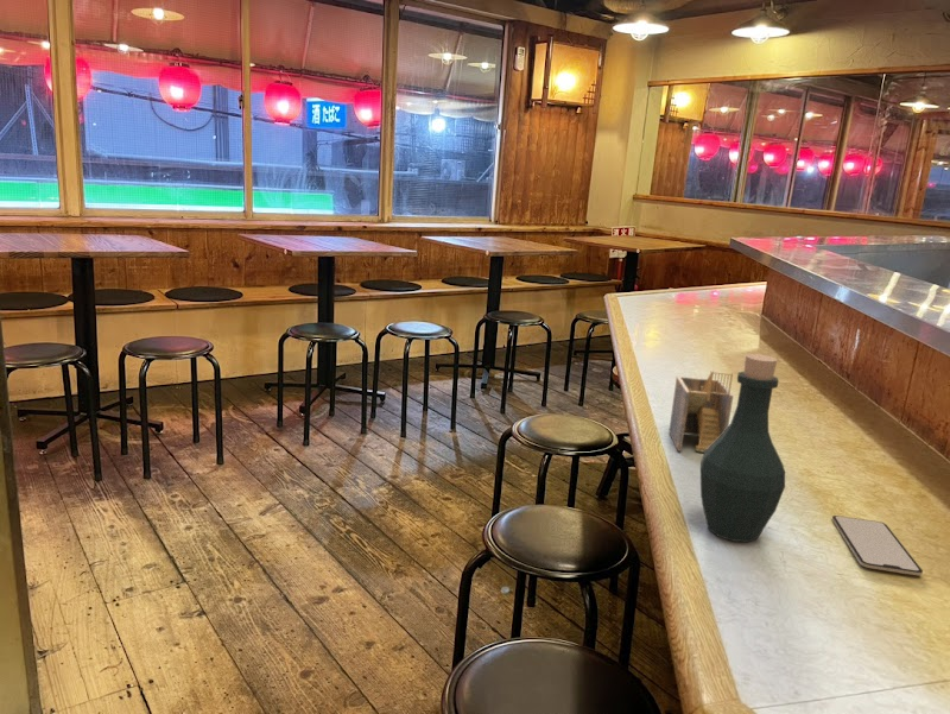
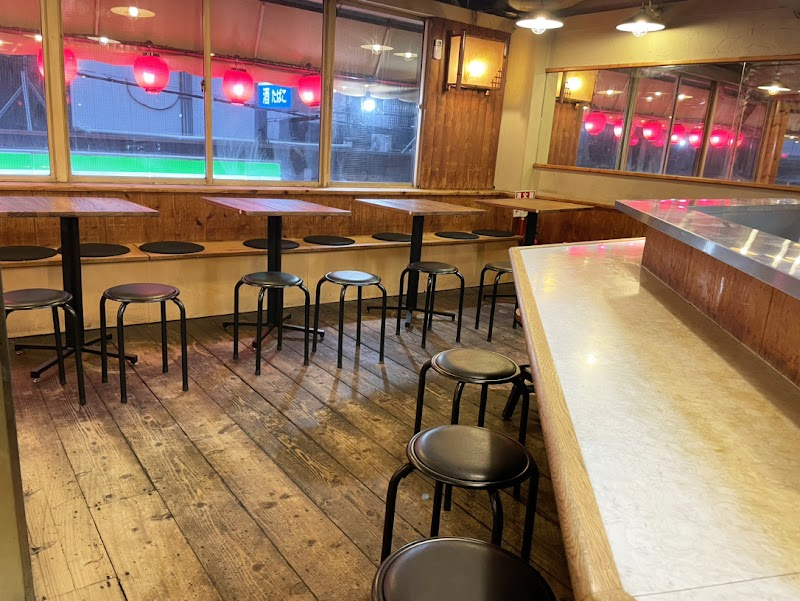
- smartphone (874, 543)
- bottle (746, 446)
- napkin holder (701, 404)
